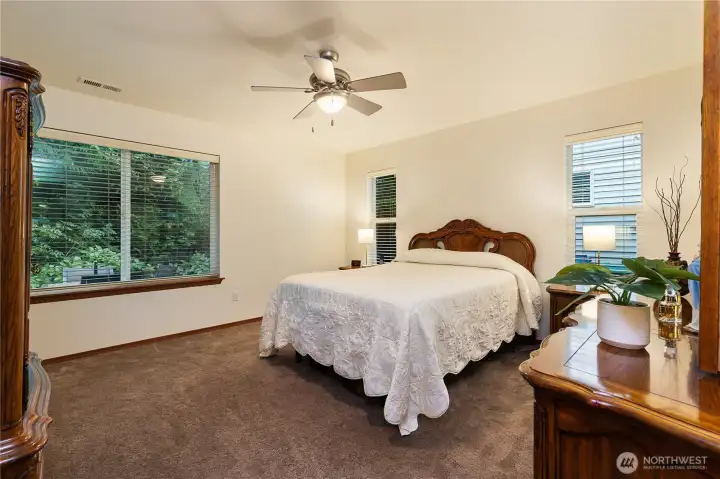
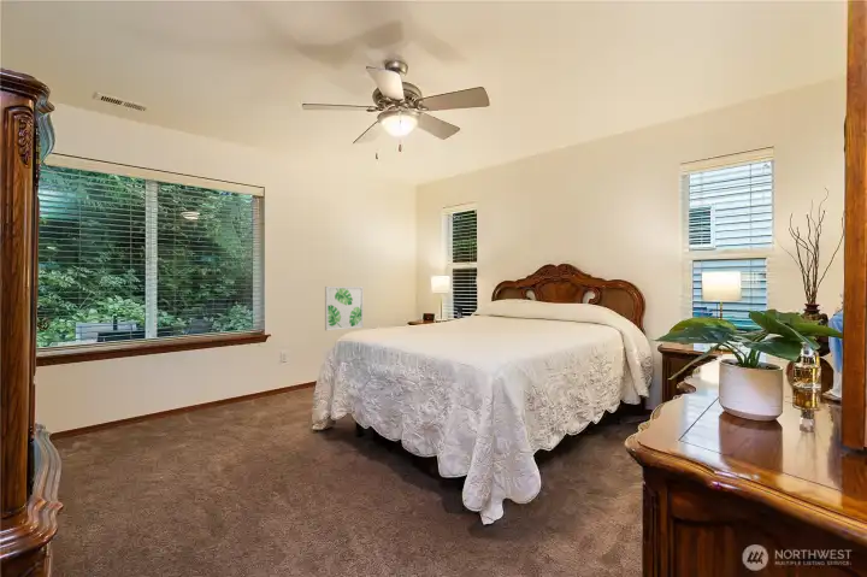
+ wall art (344, 307)
